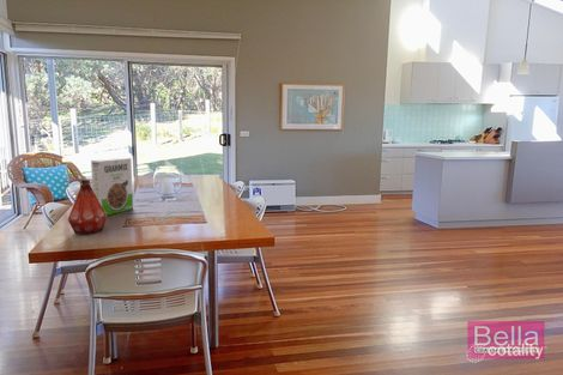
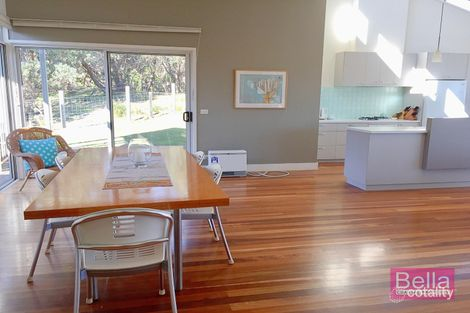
- cereal box (113, 186)
- bottle (86, 205)
